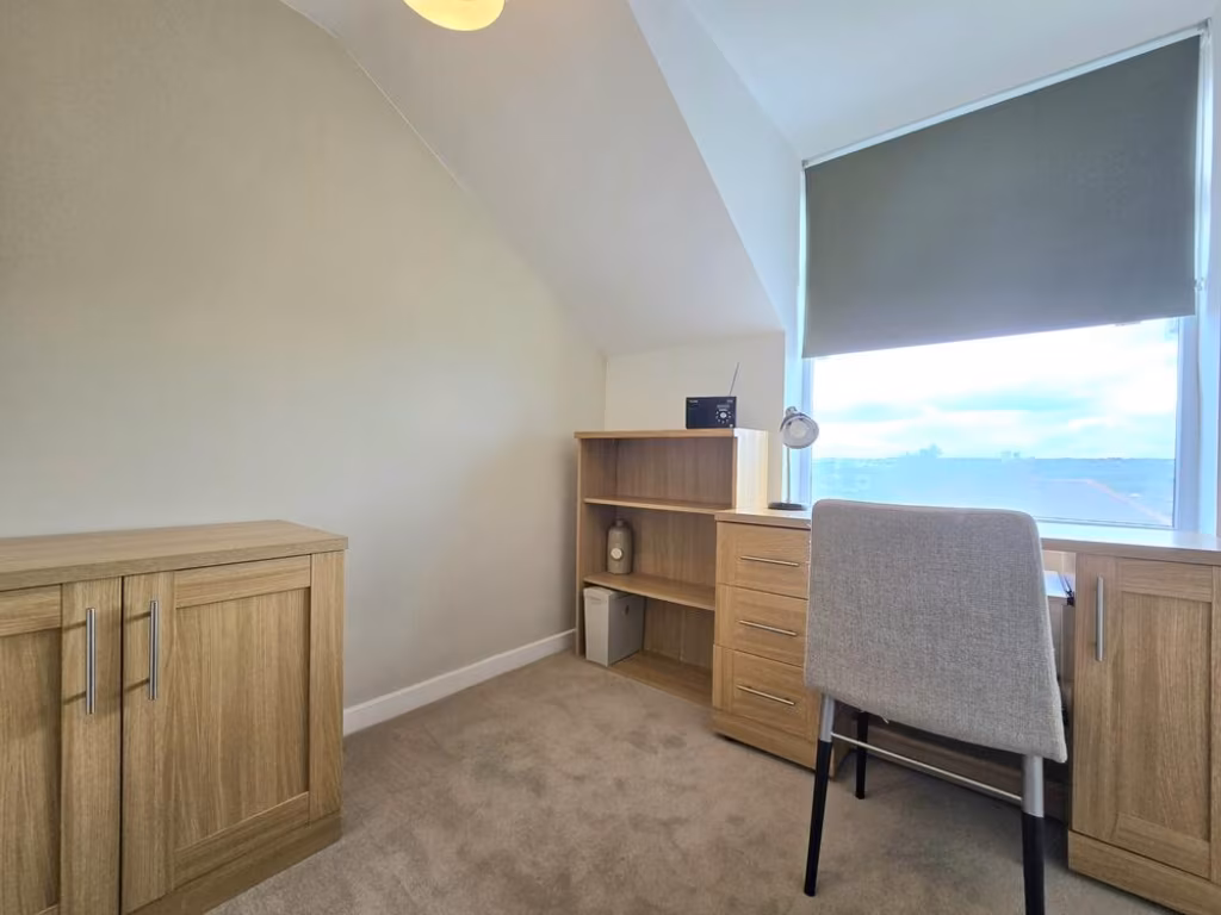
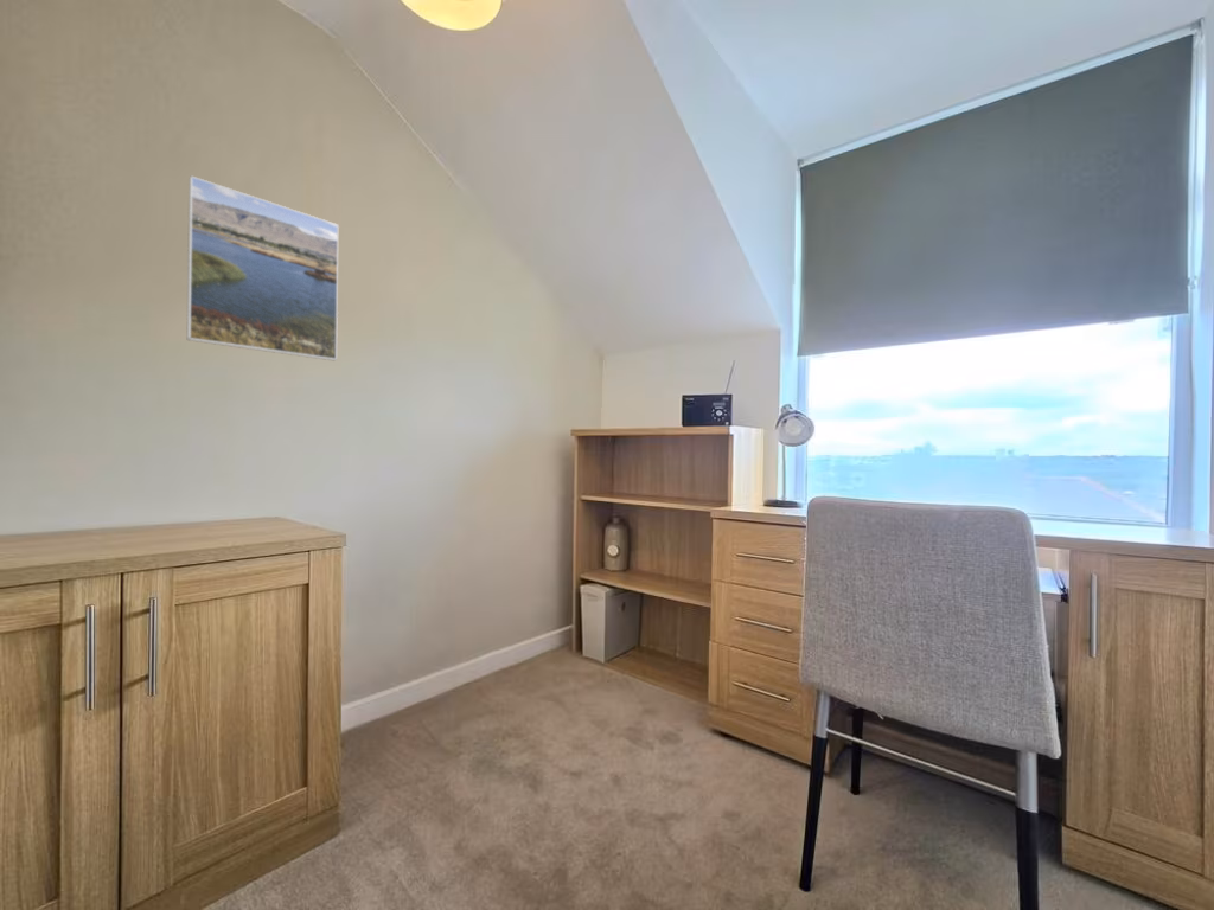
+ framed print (269, 277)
